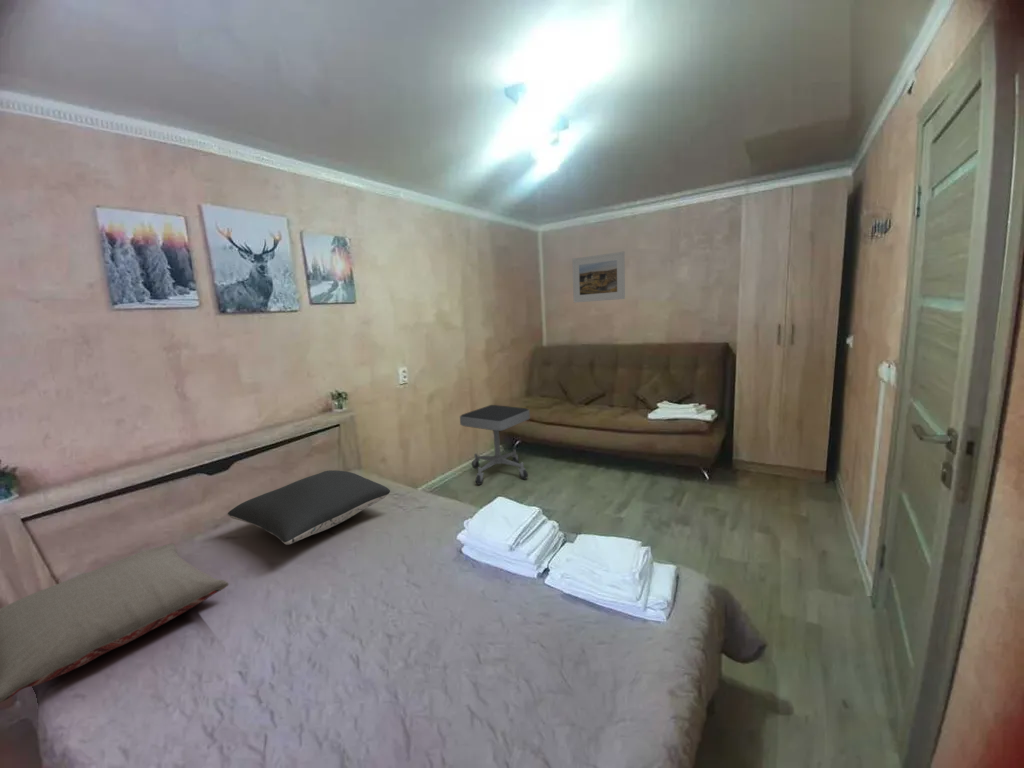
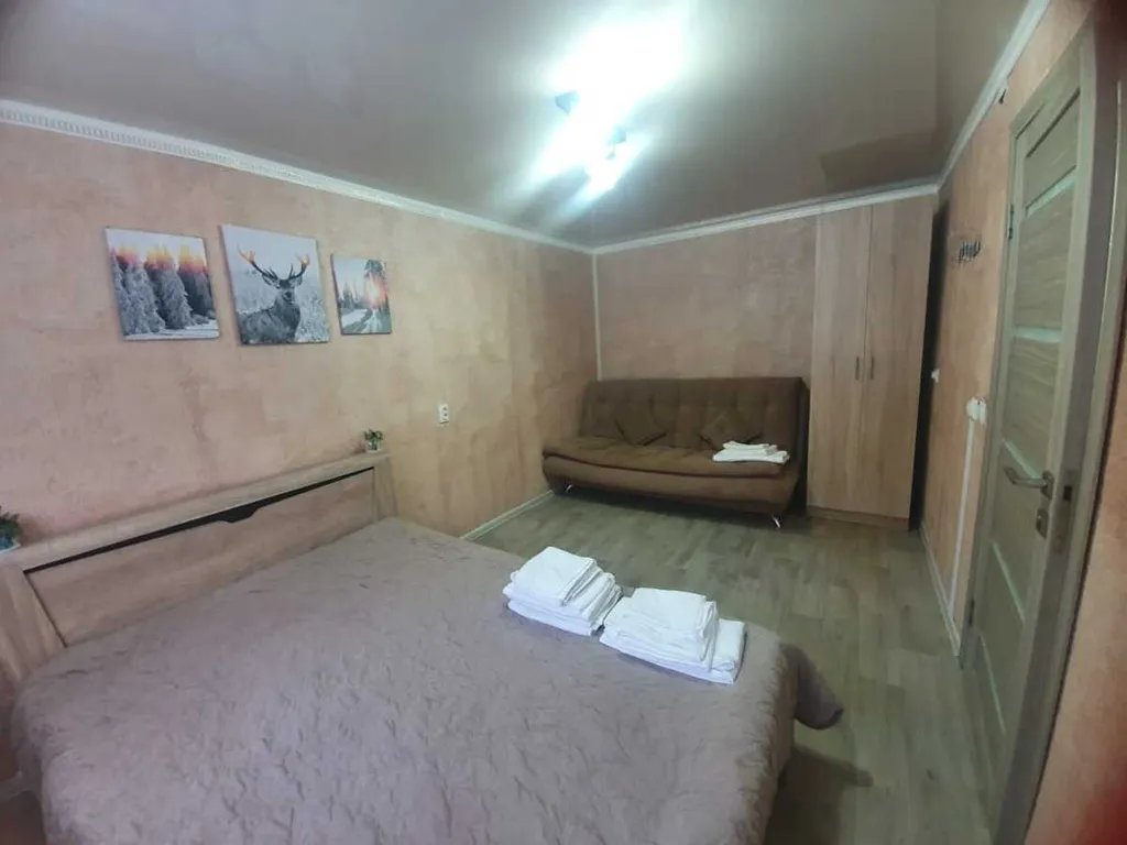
- pillow (105, 603)
- stool (496, 442)
- pillow (311, 502)
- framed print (597, 278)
